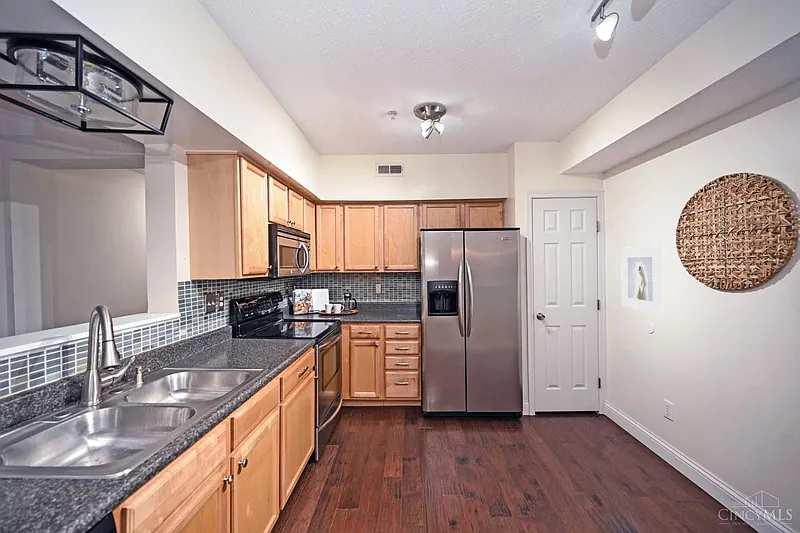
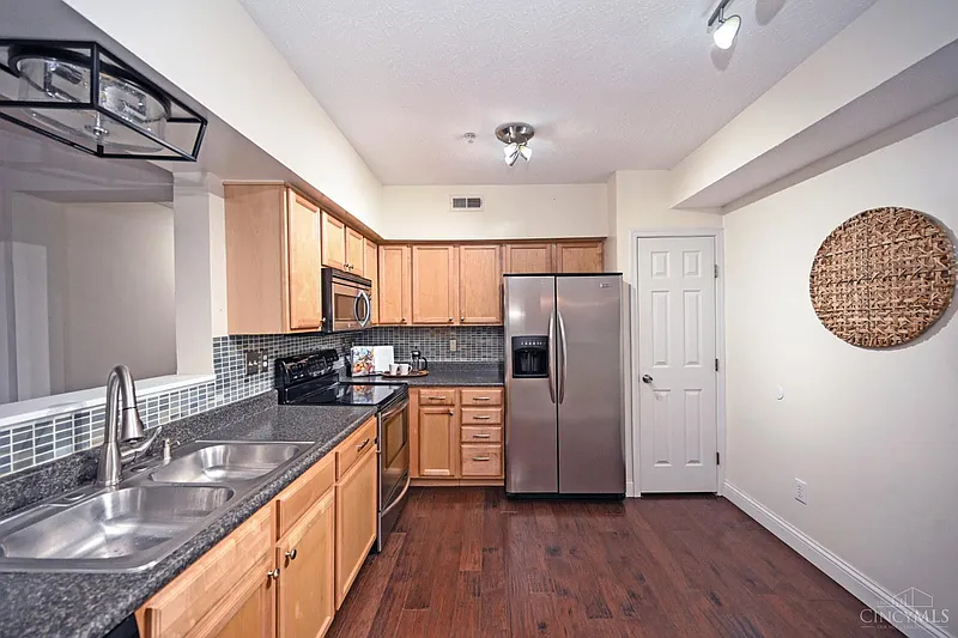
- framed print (640, 278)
